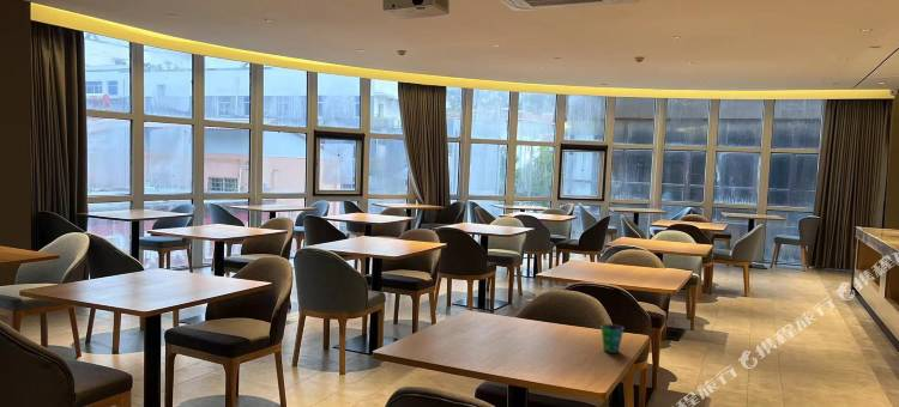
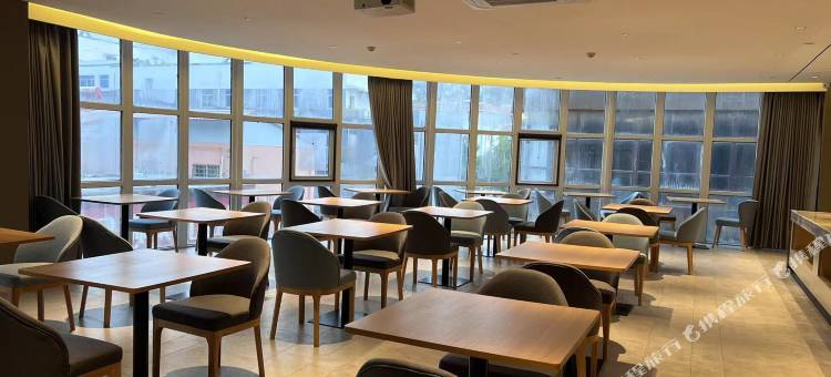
- cup (613, 338)
